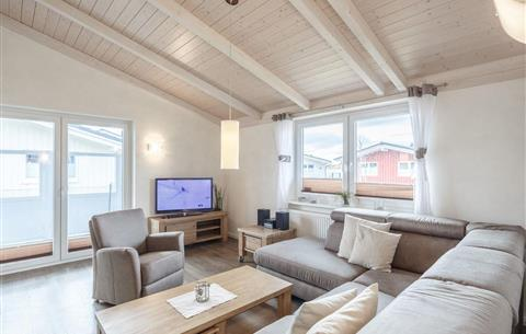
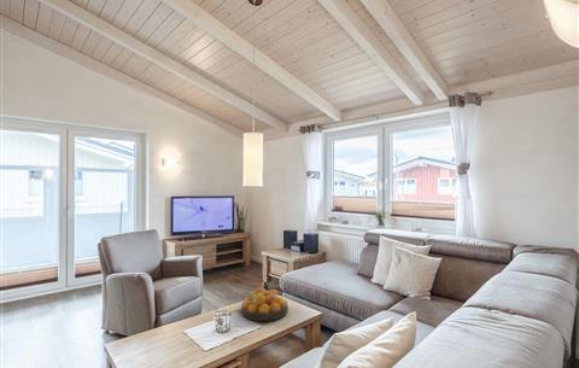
+ fruit bowl (264, 300)
